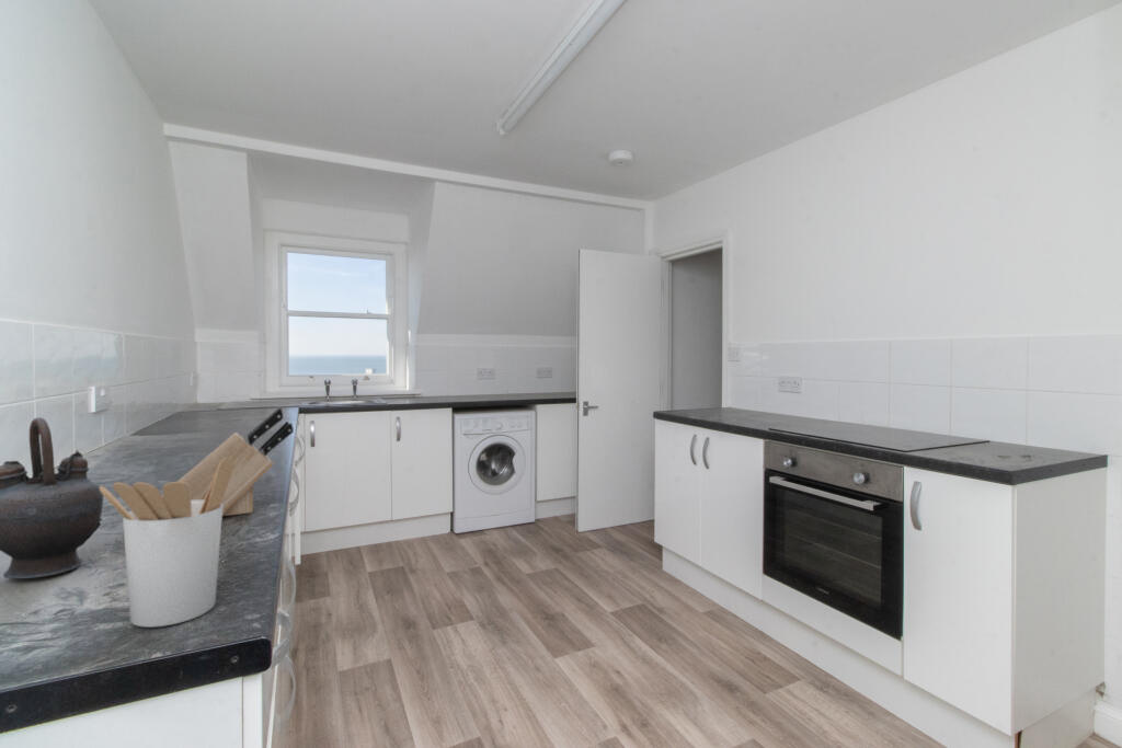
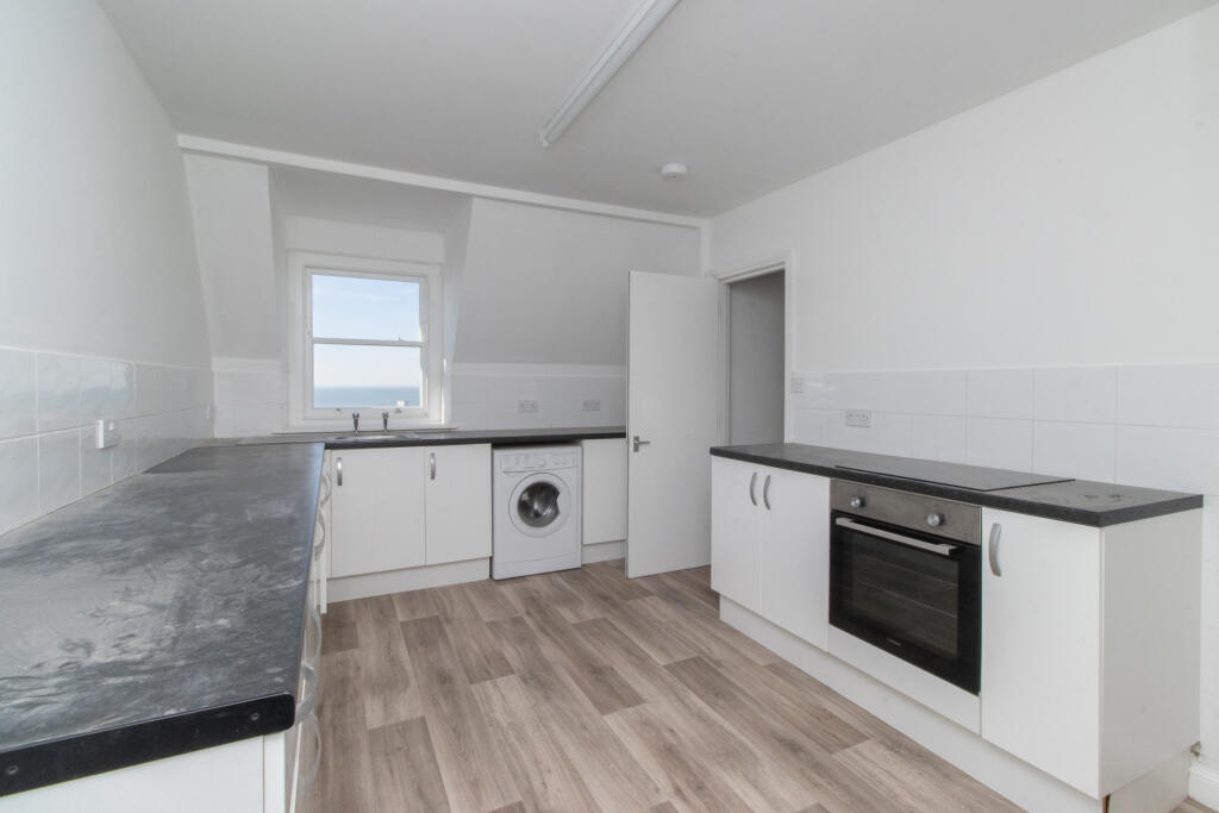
- teapot (44, 493)
- utensil holder (168, 541)
- knife block (219, 461)
